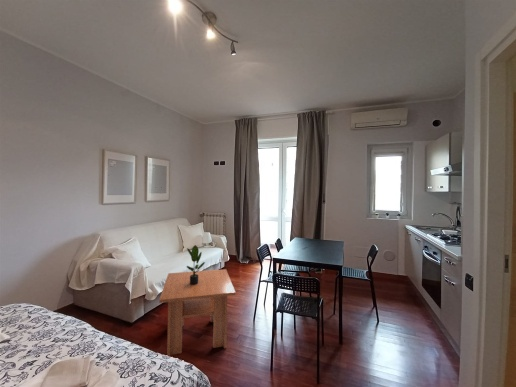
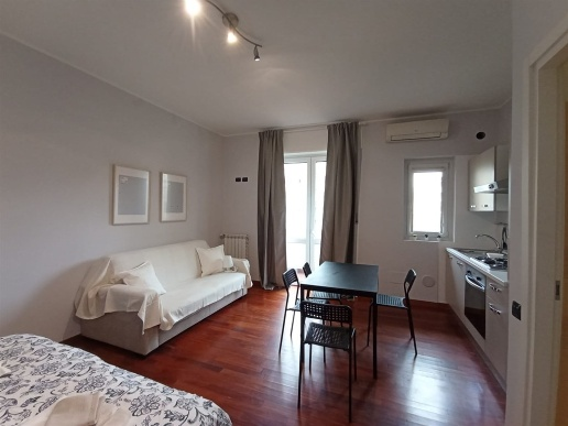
- potted plant (193, 264)
- coffee table (198, 308)
